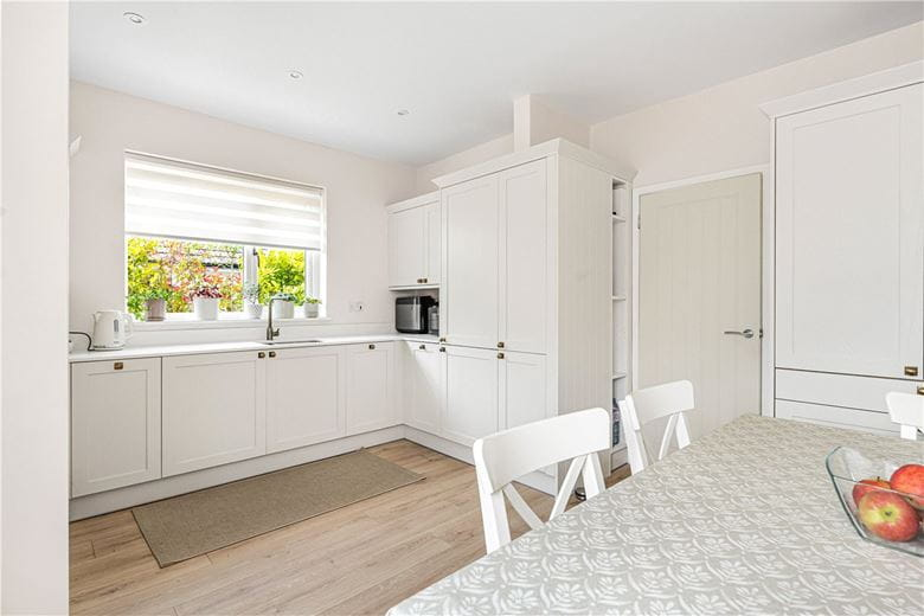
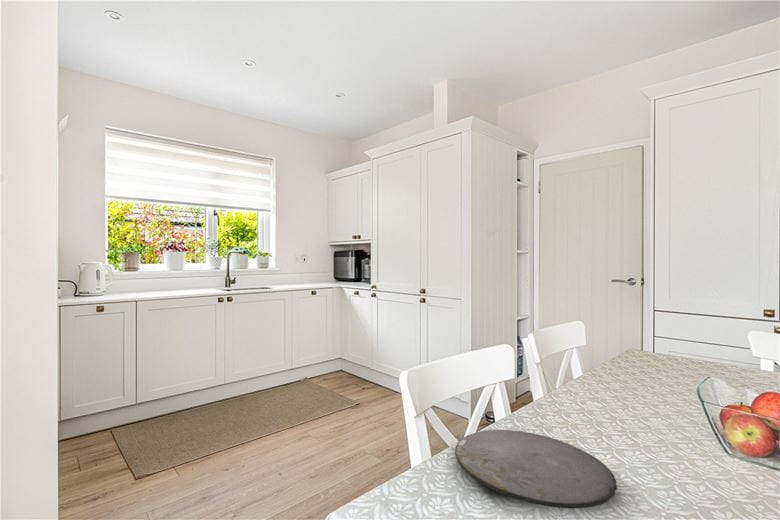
+ plate (530, 462)
